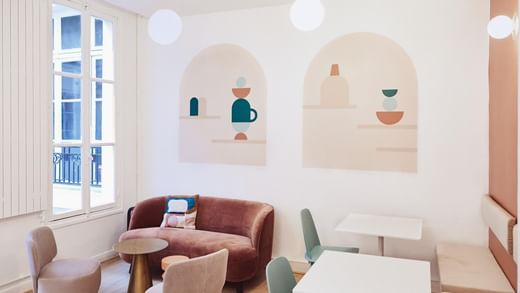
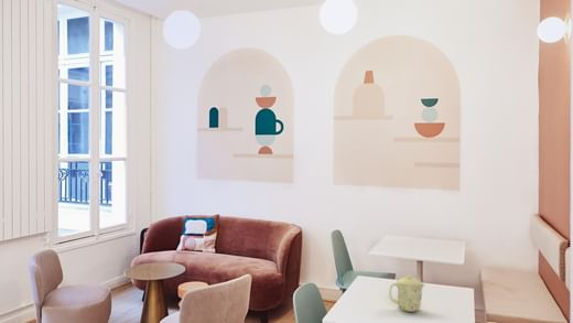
+ mug (407, 292)
